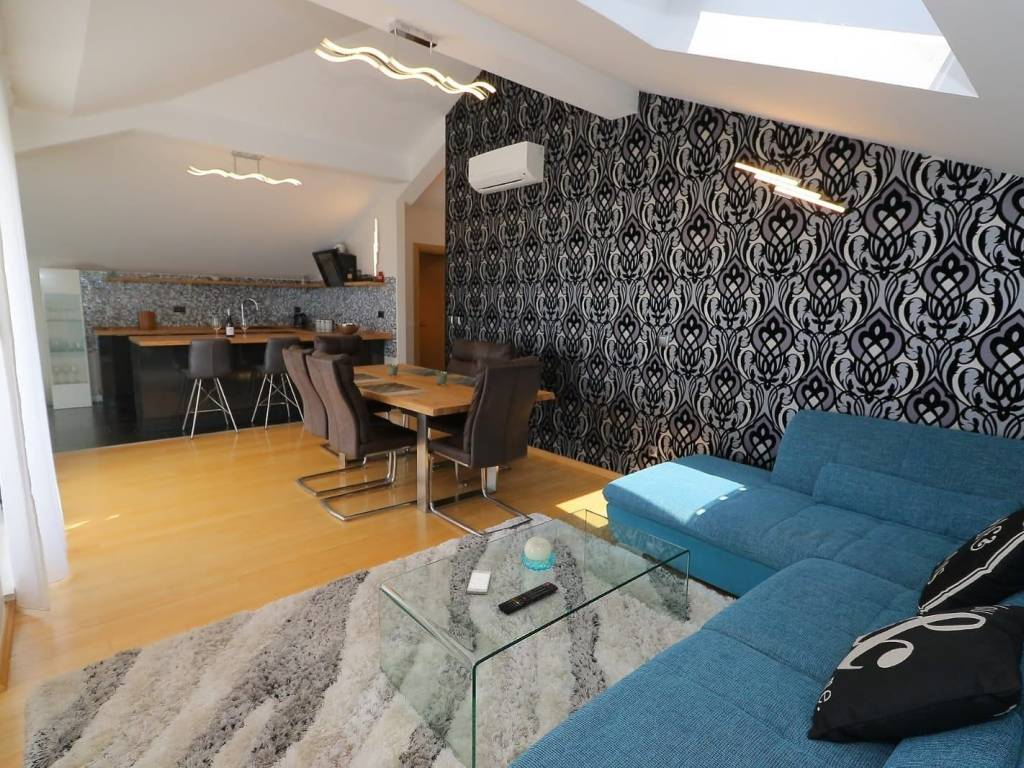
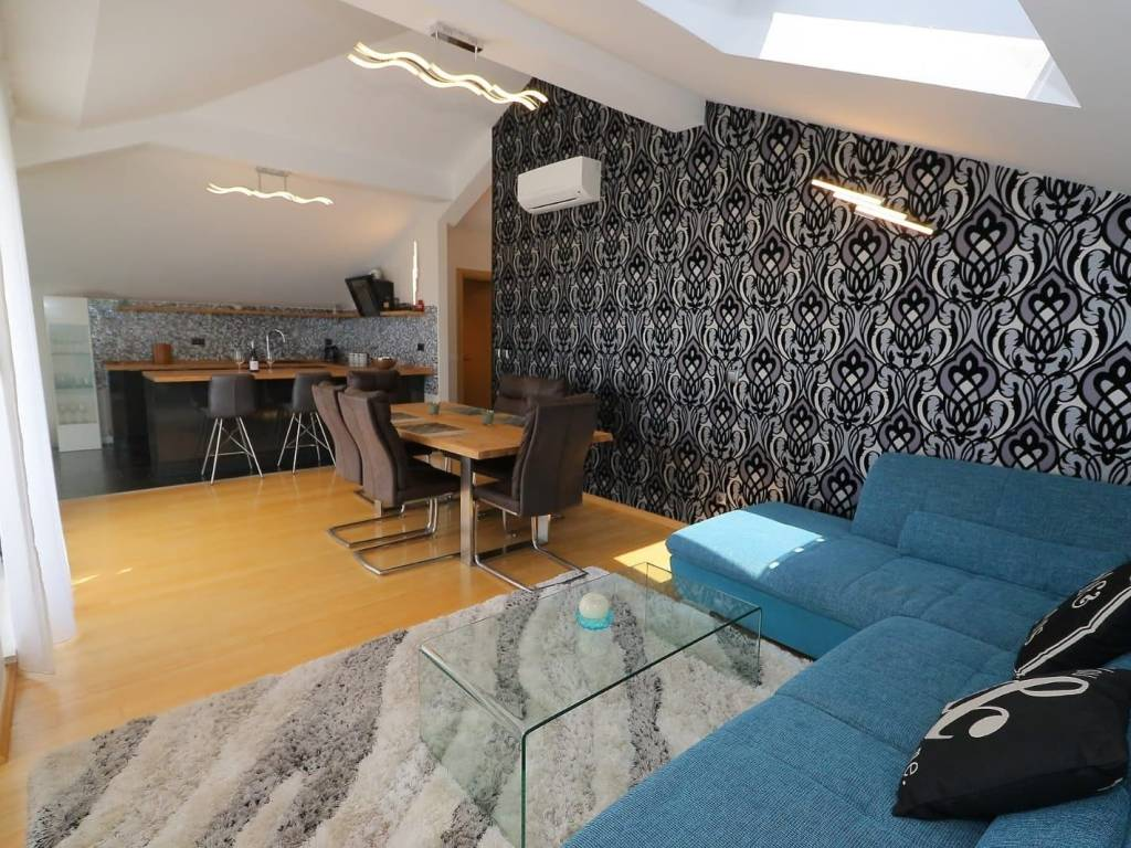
- smartphone (479, 582)
- remote control (529, 597)
